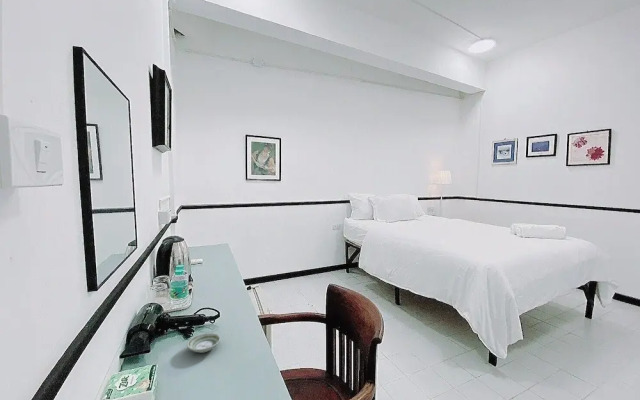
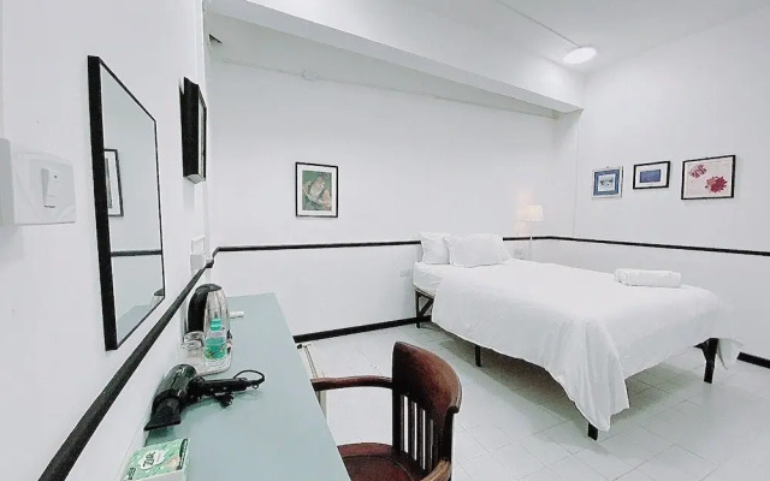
- saucer (204, 344)
